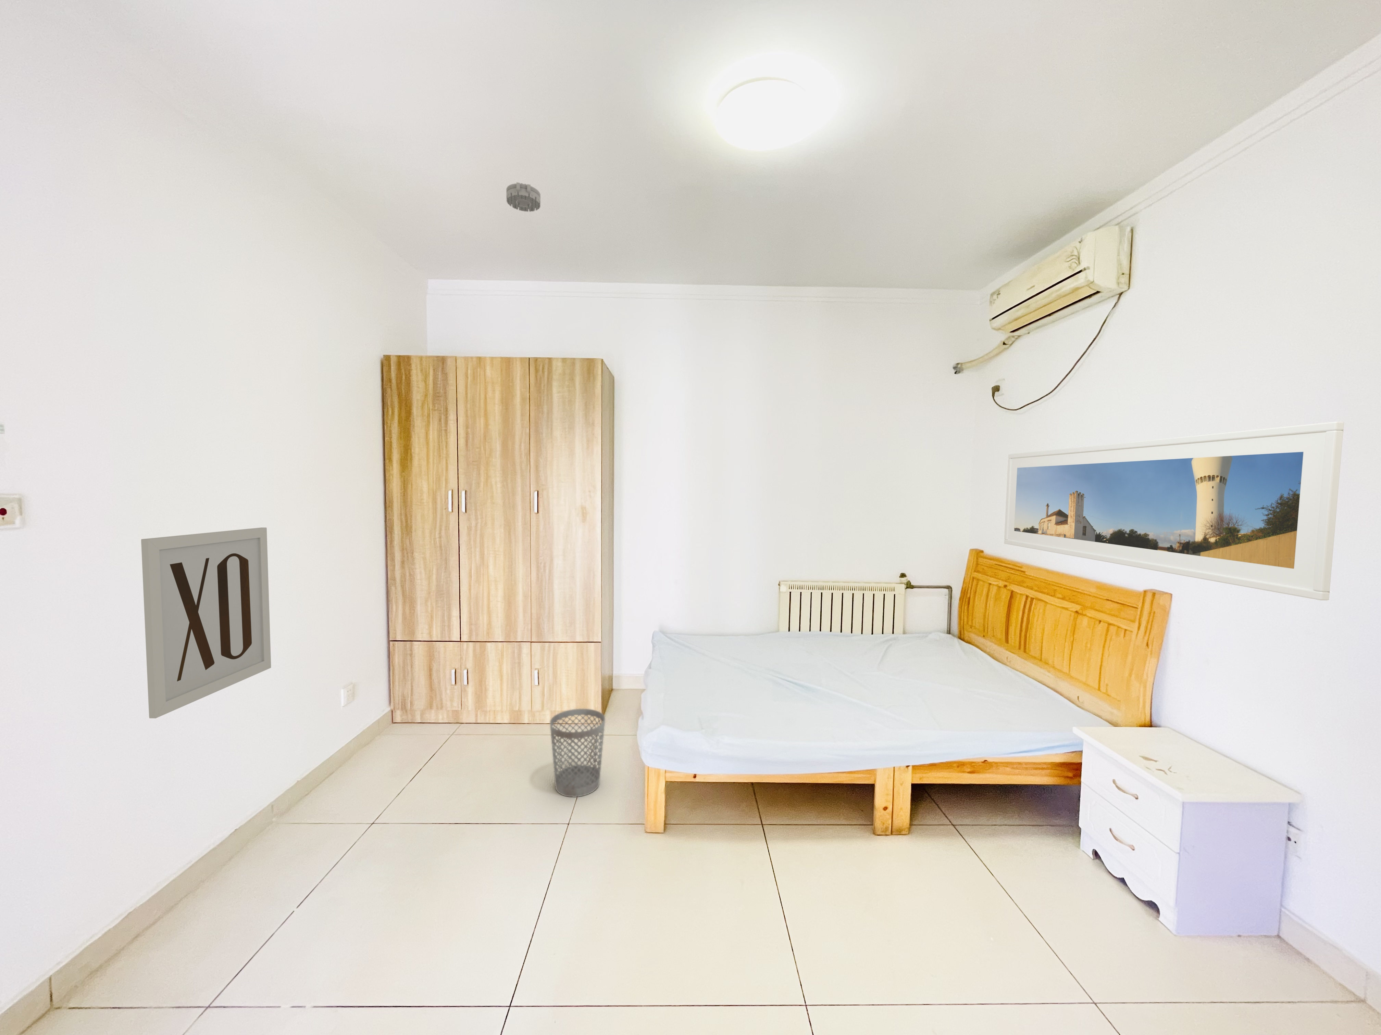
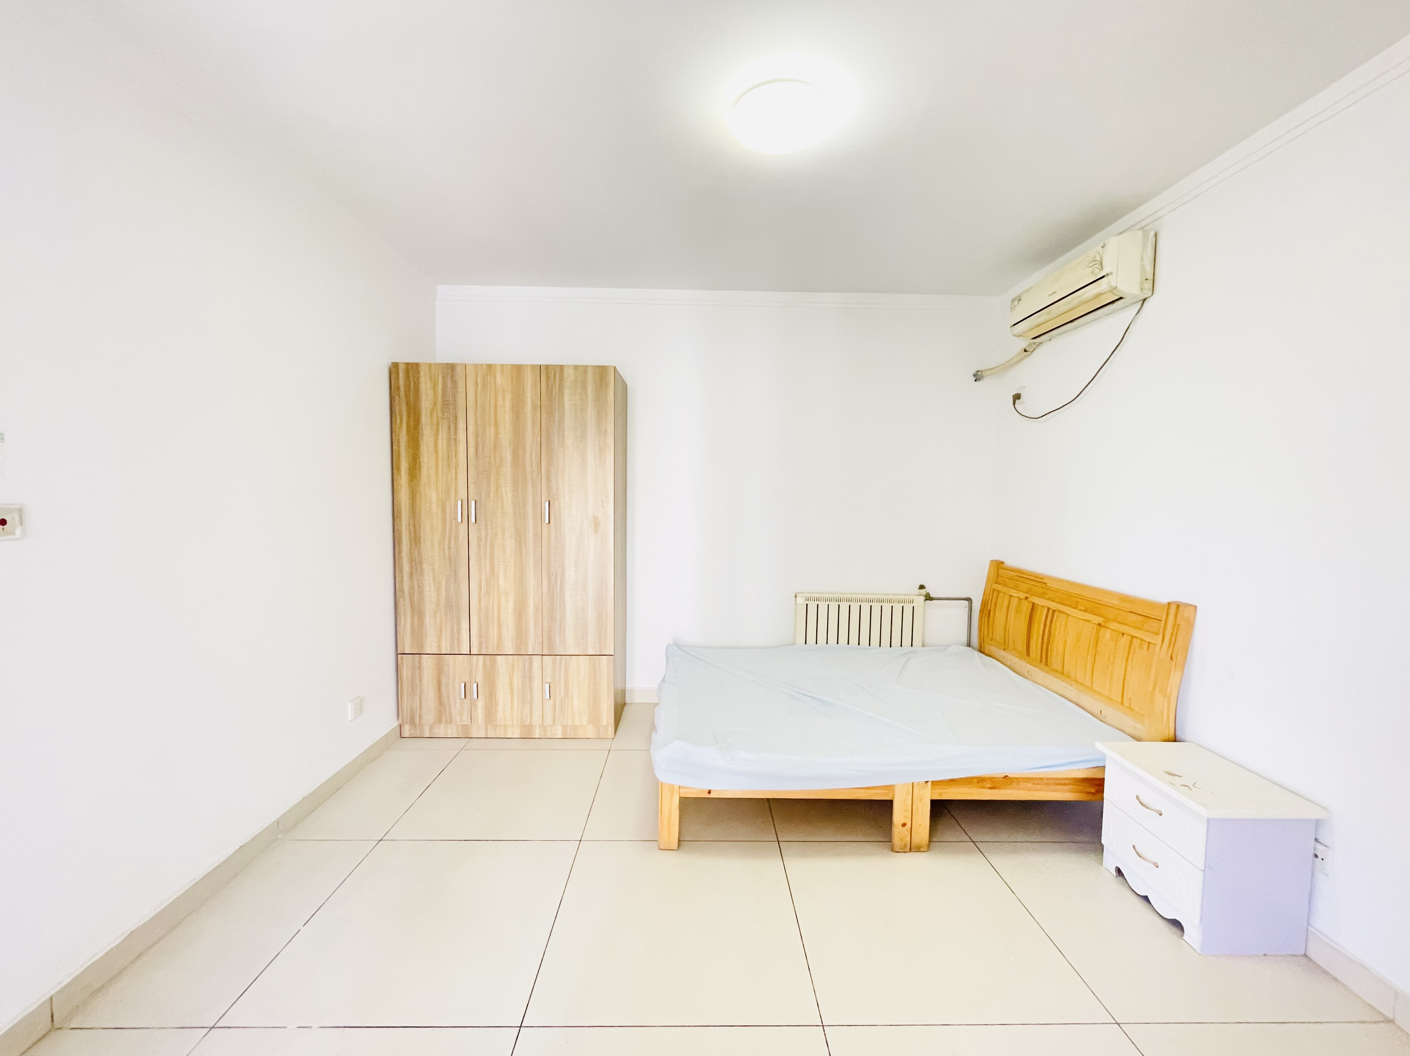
- smoke detector (523, 197)
- wastebasket (577, 752)
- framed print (1116, 503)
- wall art (214, 612)
